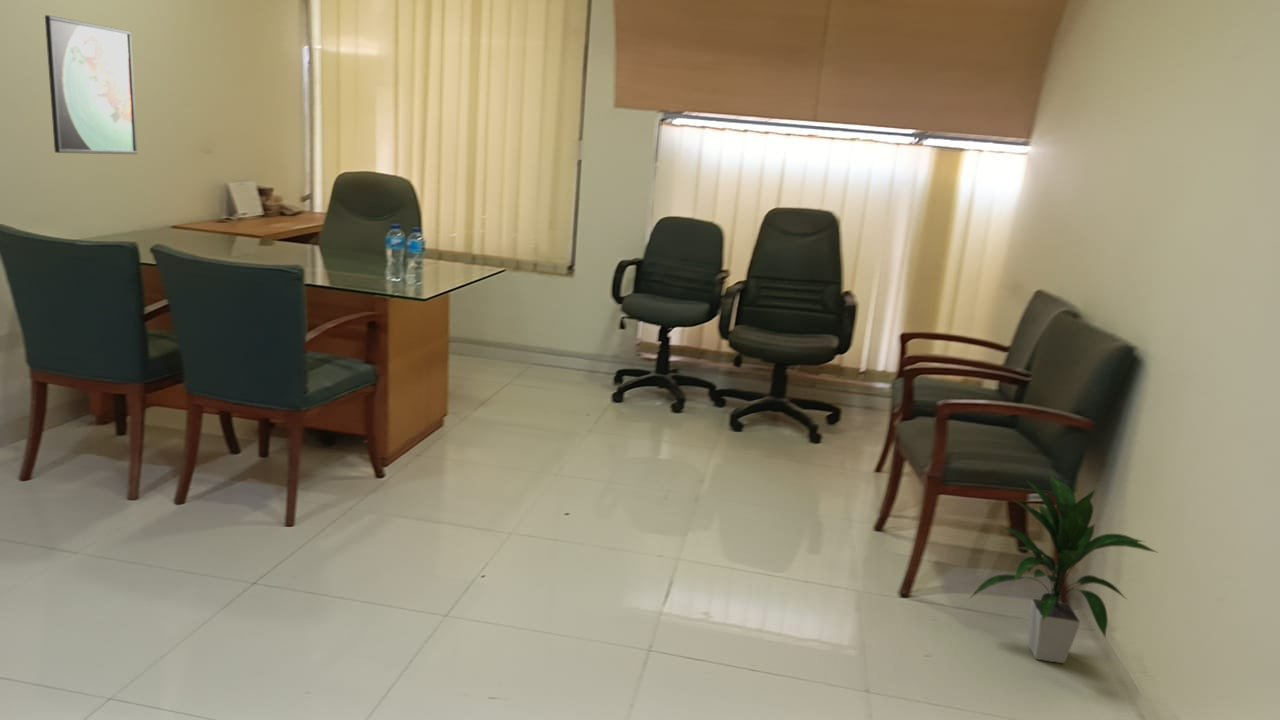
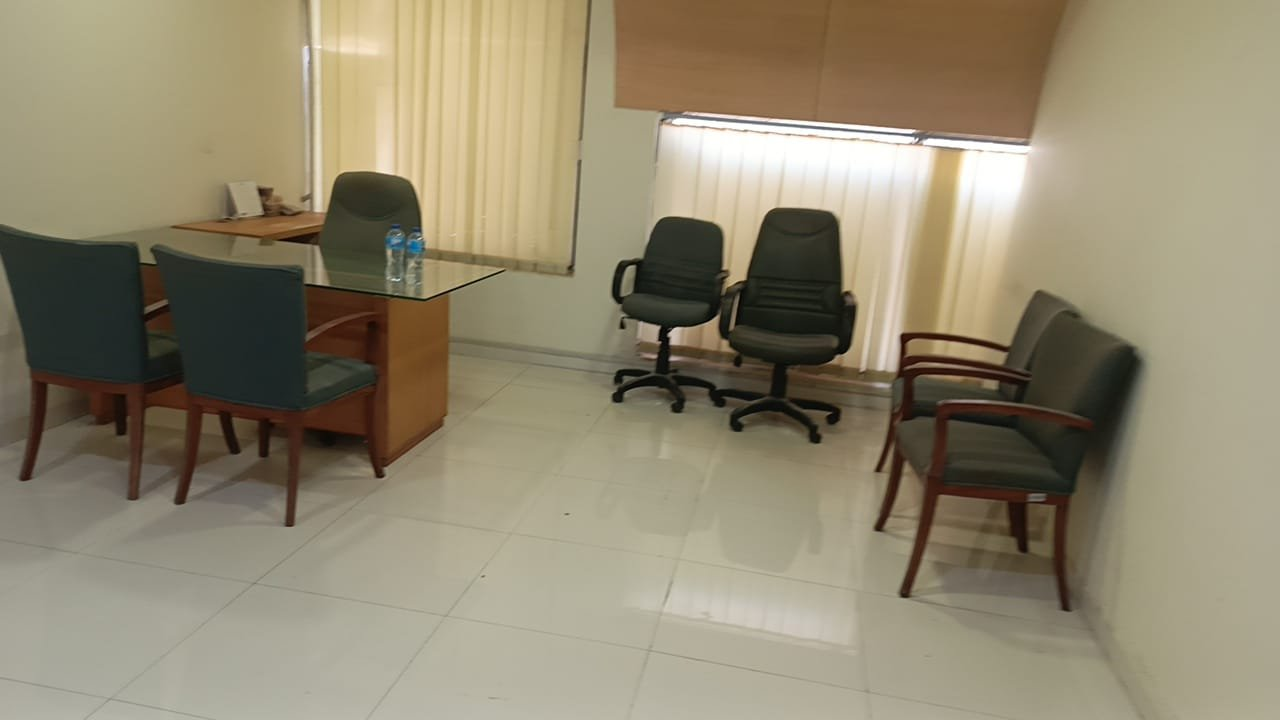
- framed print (94, 89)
- indoor plant (1056, 567)
